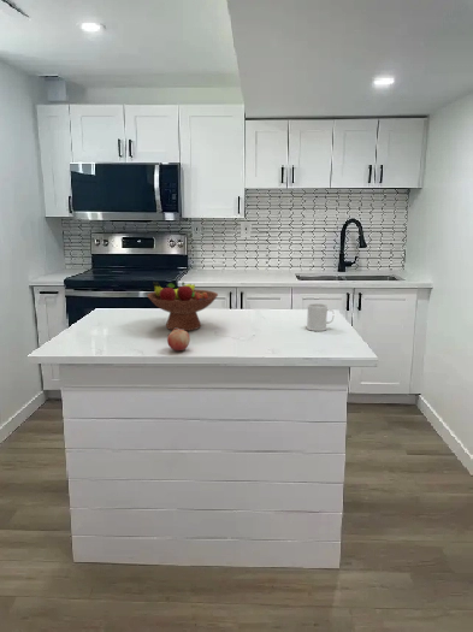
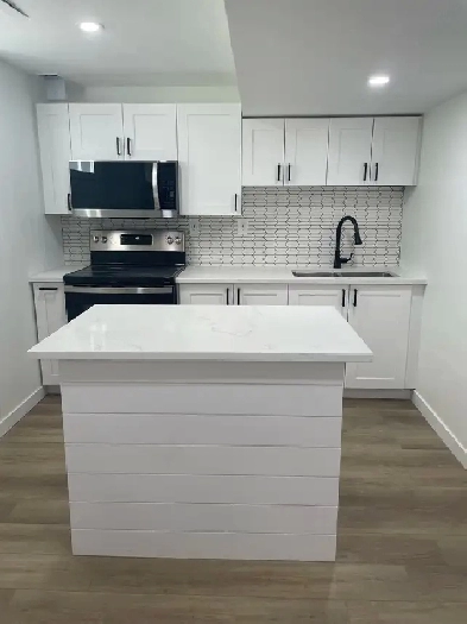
- fruit (178, 339)
- mug (319, 317)
- fruit bowl (183, 305)
